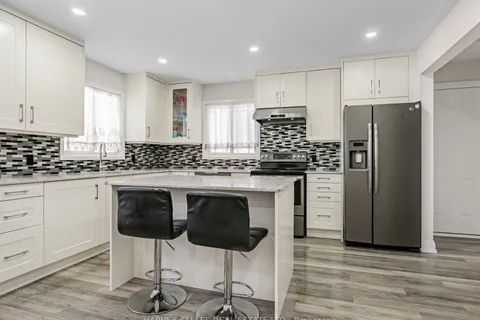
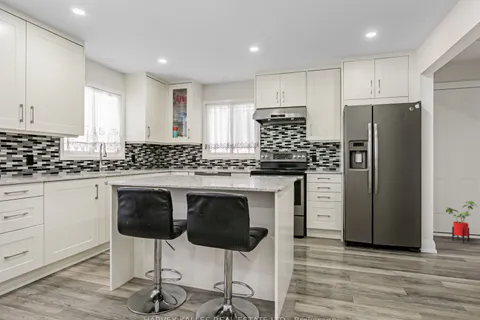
+ house plant (463, 220)
